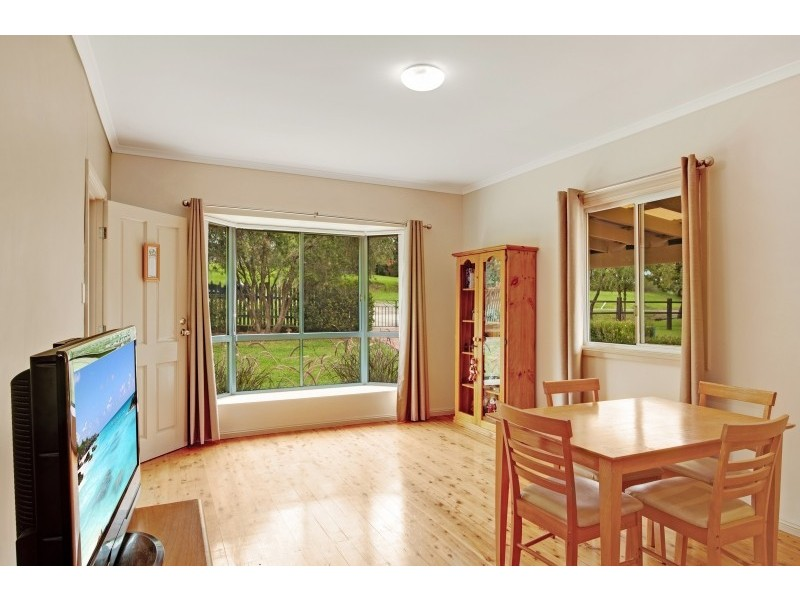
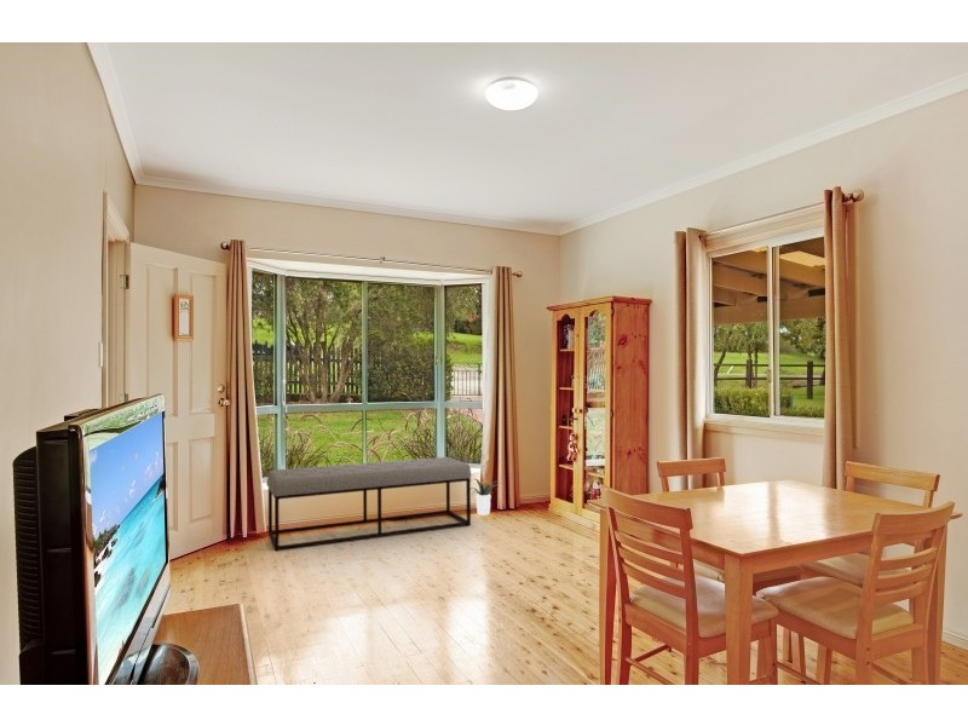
+ potted plant (482, 496)
+ bench (365, 497)
